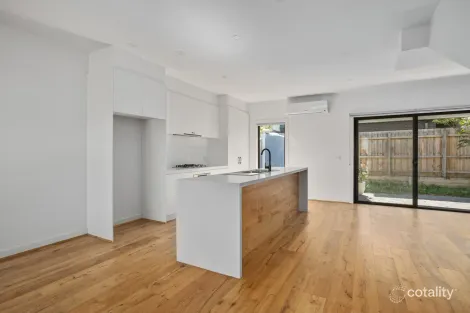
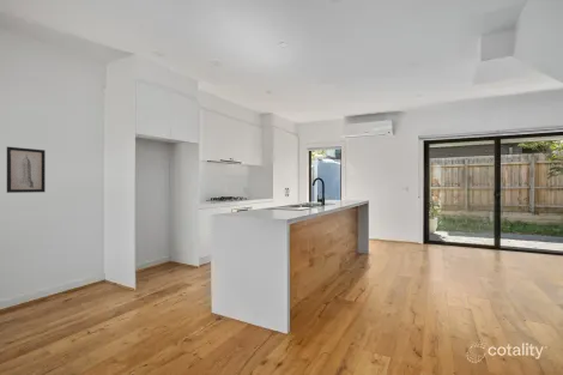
+ wall art (26, 170)
